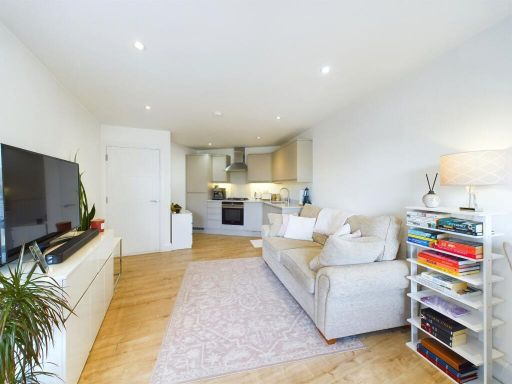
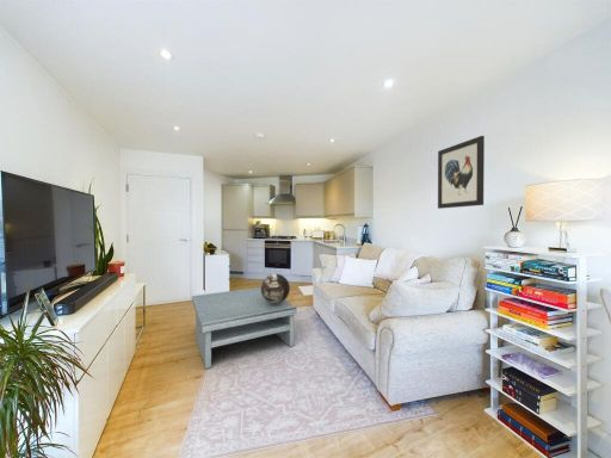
+ wall art (458, 175)
+ decorative sphere (274, 285)
+ coffee table (242, 320)
